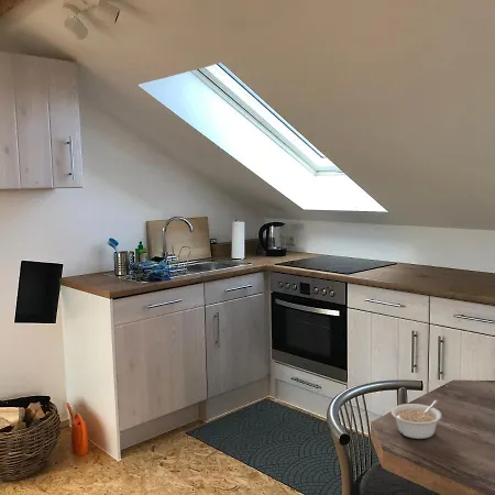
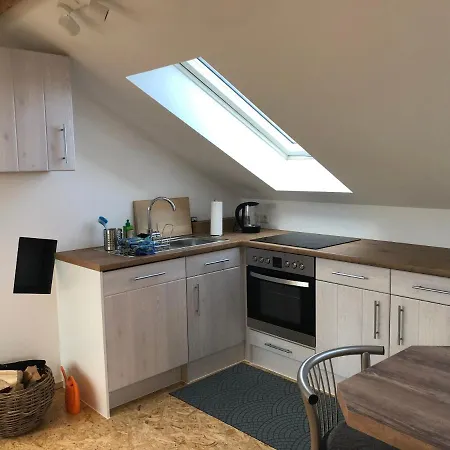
- legume (416, 419)
